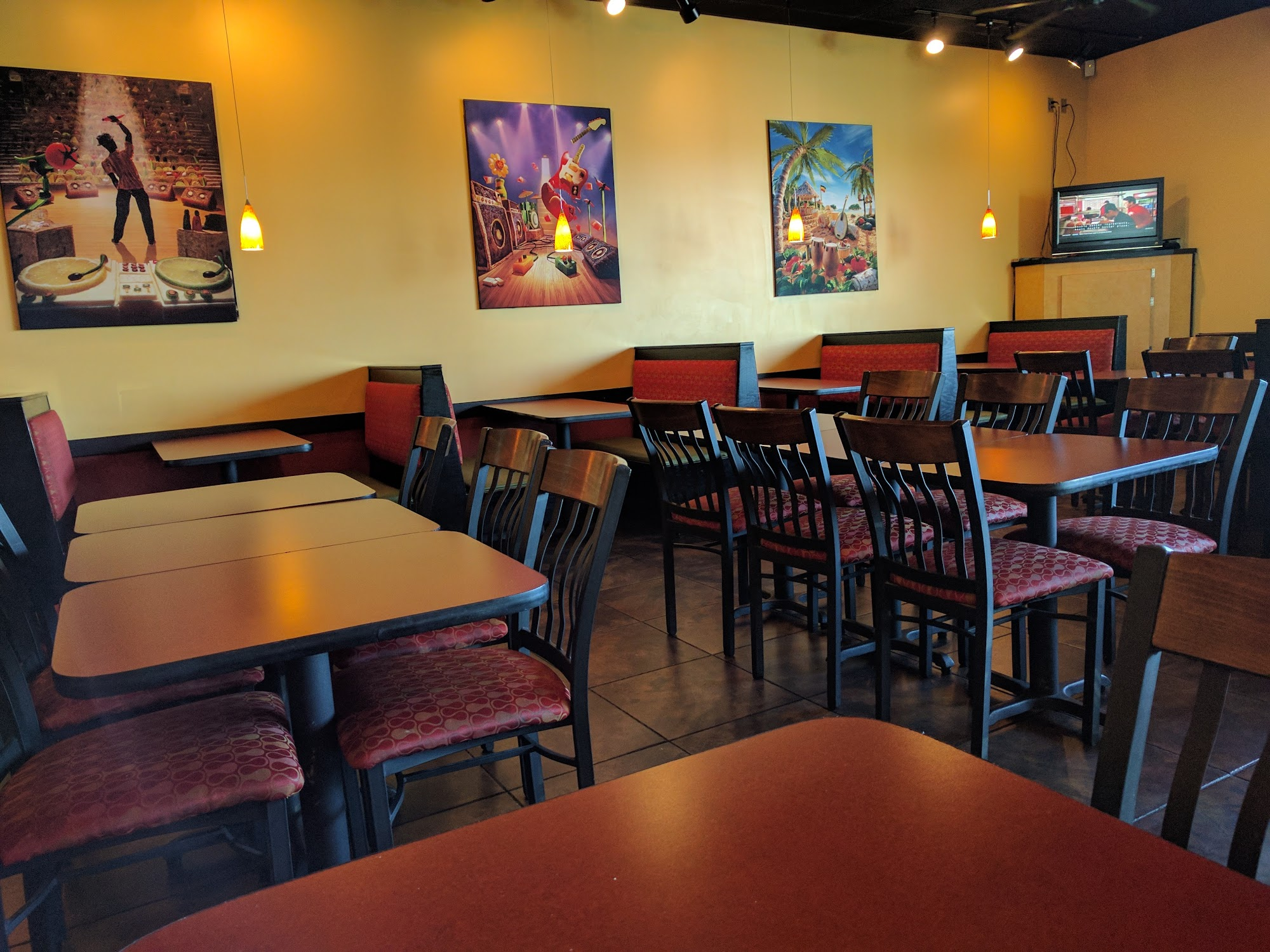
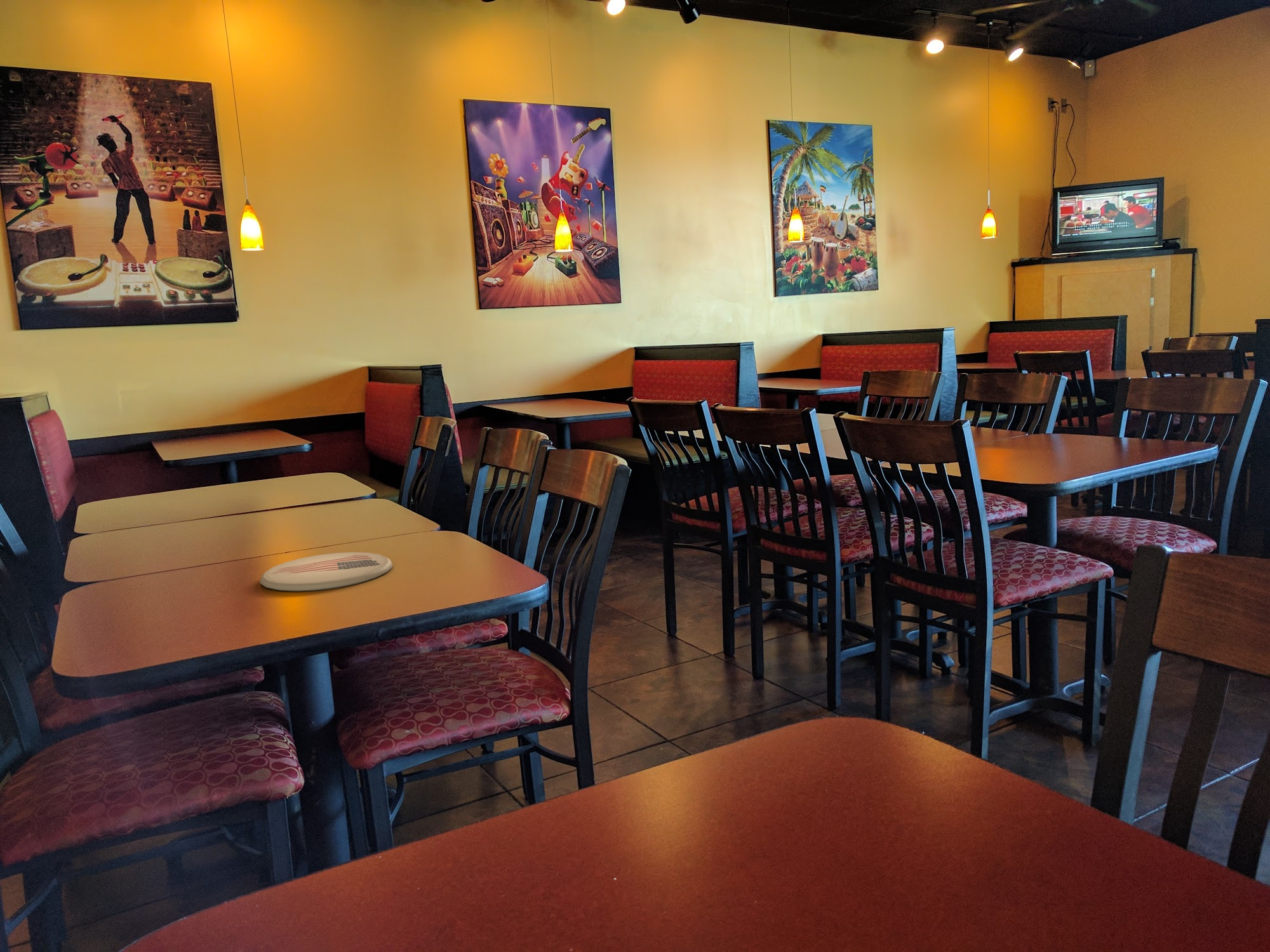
+ plate (327, 569)
